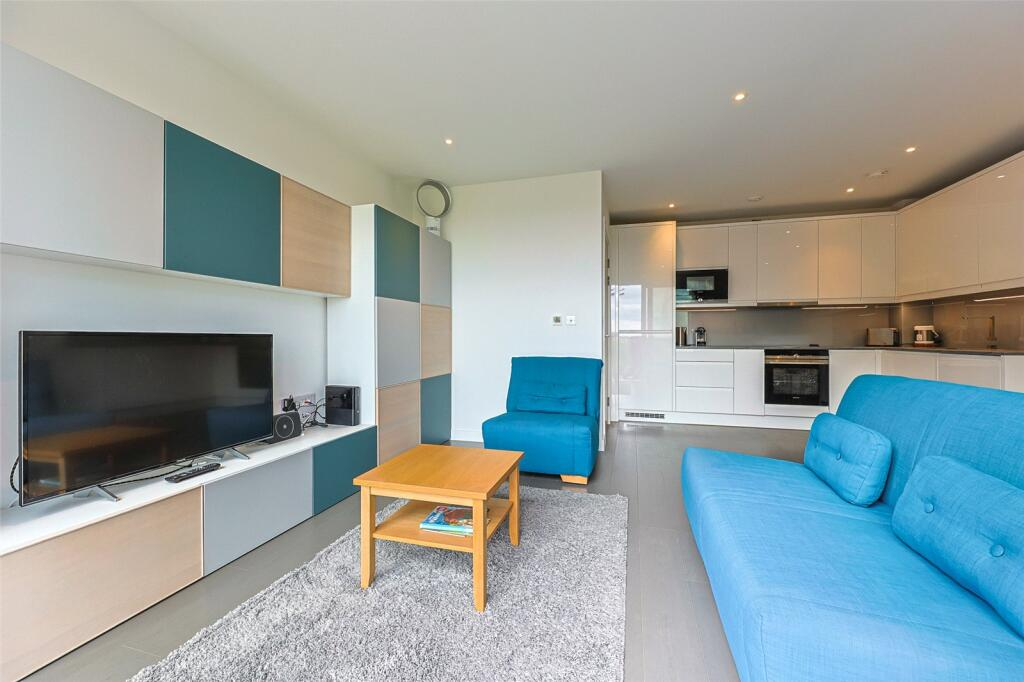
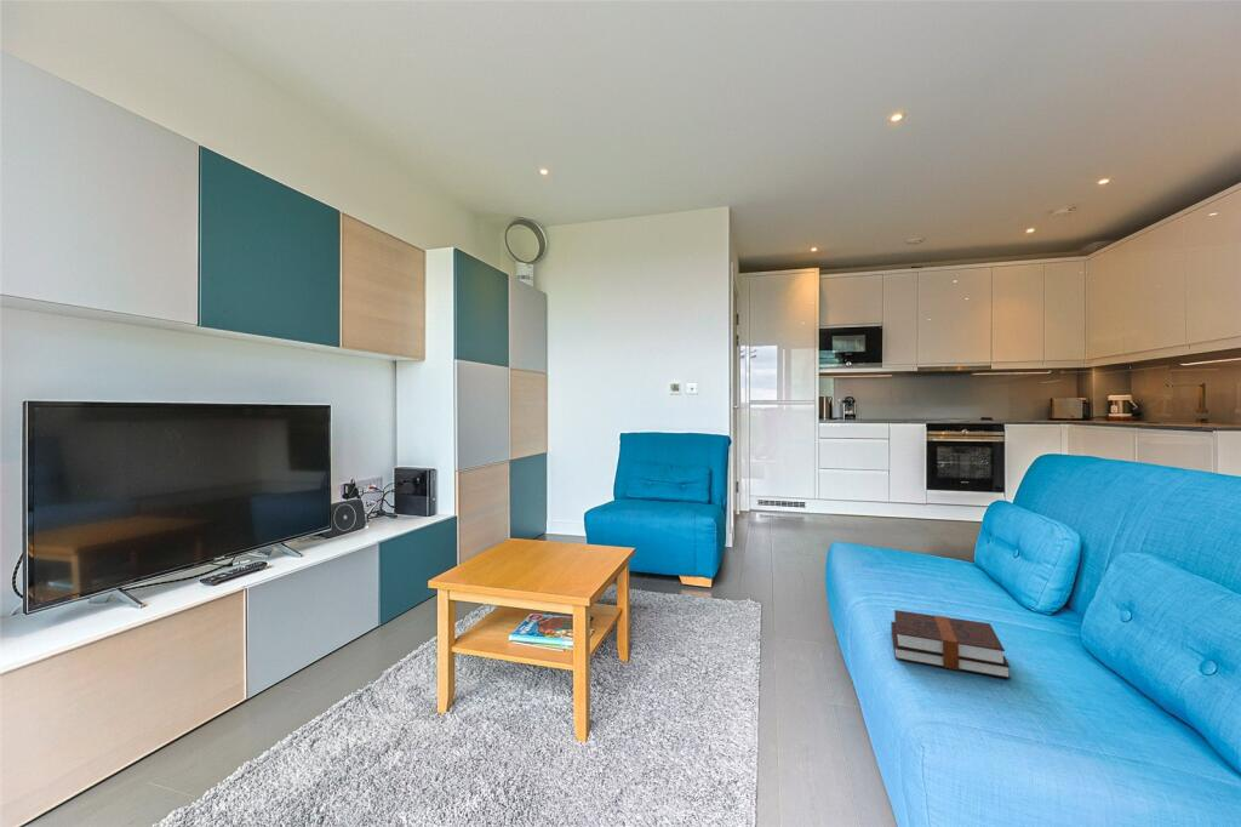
+ hardback book (944, 639)
